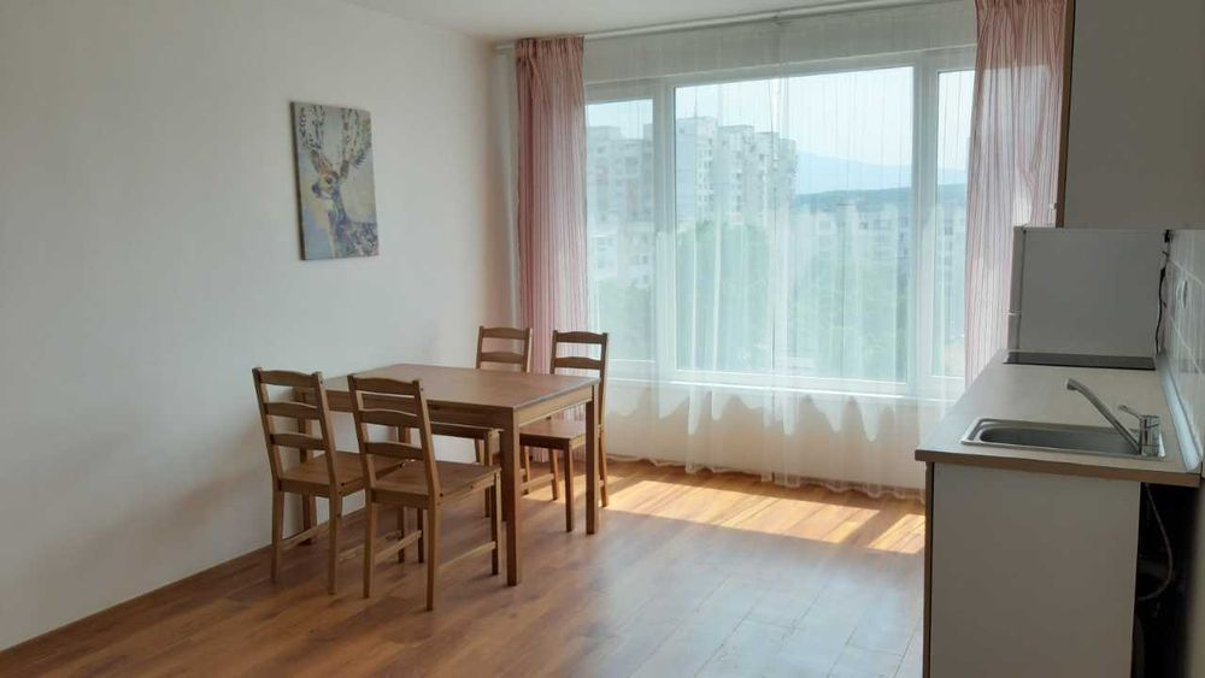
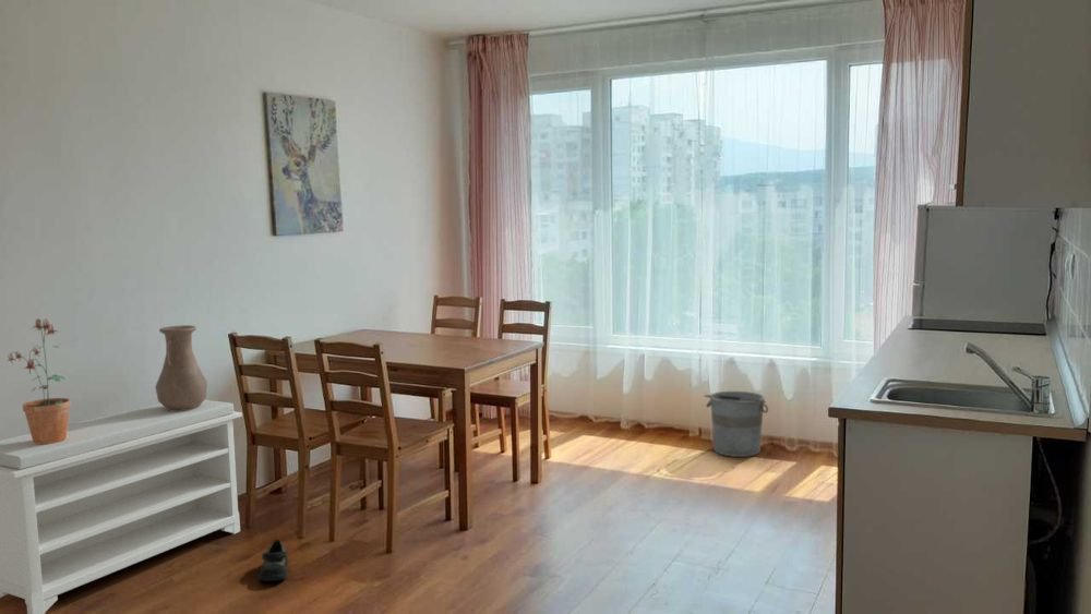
+ vase (180, 366)
+ potted plant (39, 381)
+ bench (119, 493)
+ shoe (273, 561)
+ bucket (736, 421)
